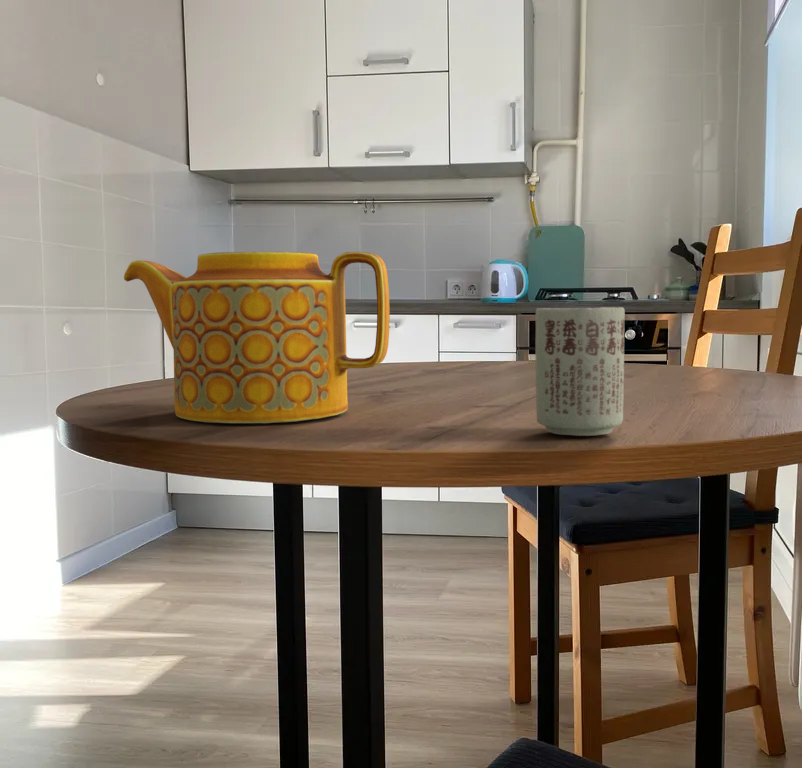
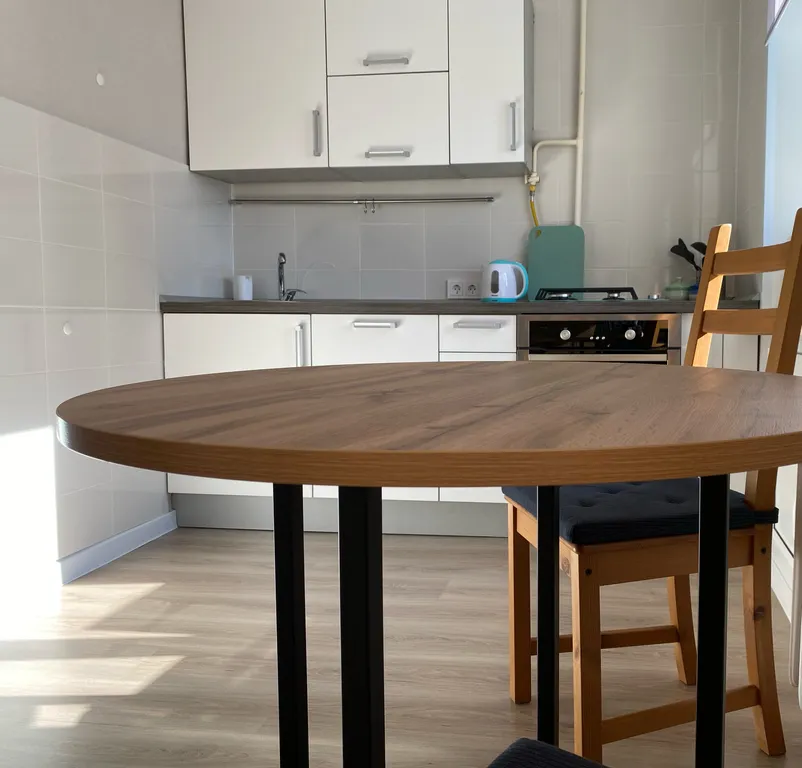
- cup (579, 369)
- teapot (254, 333)
